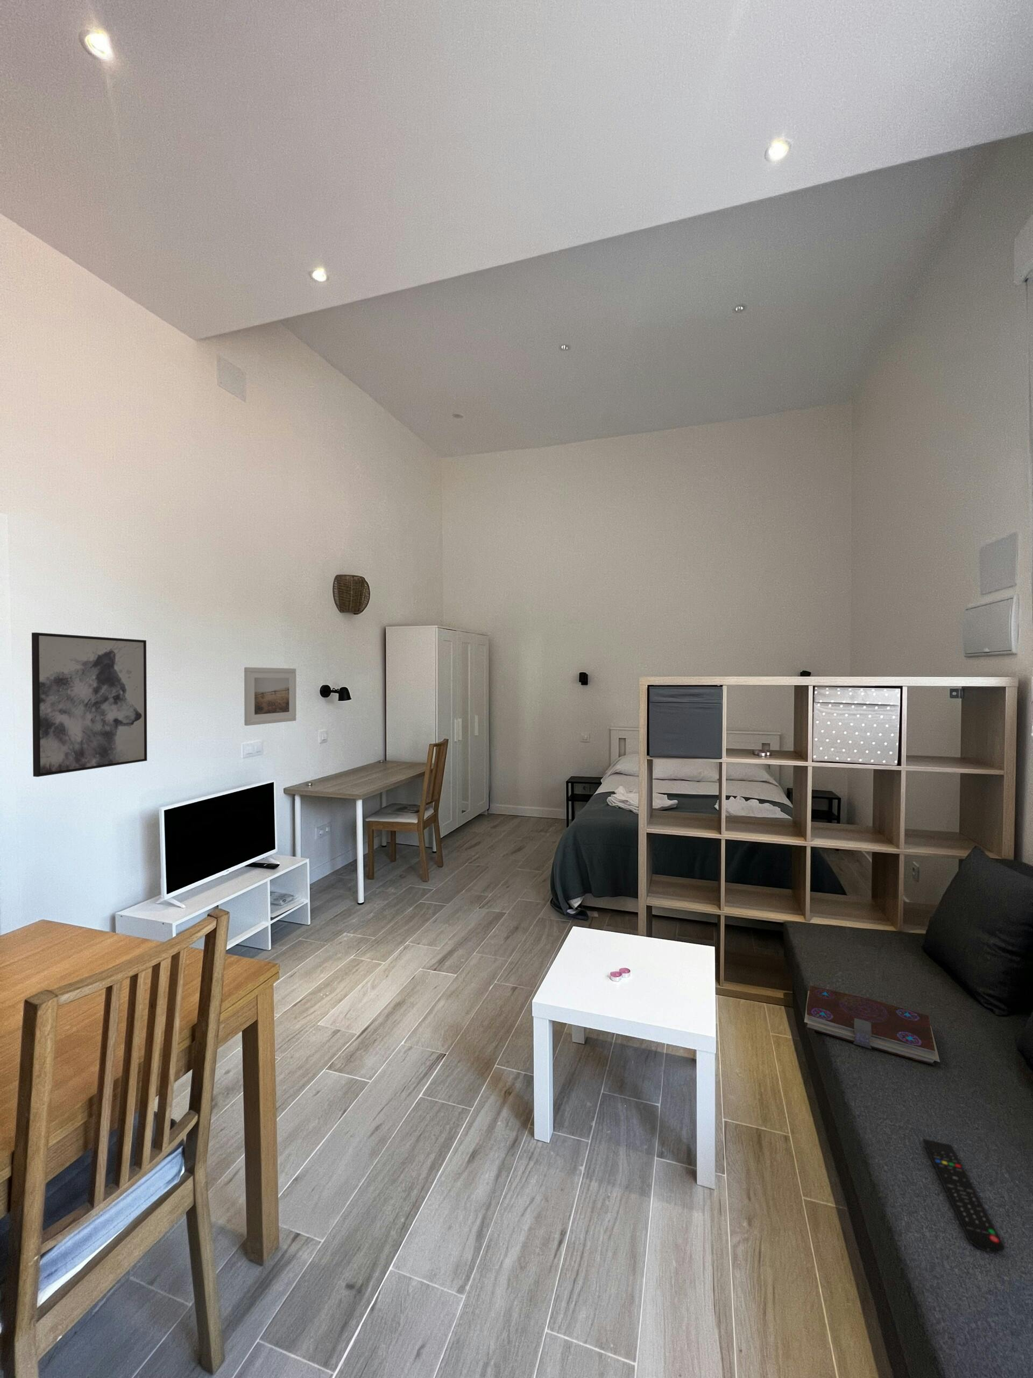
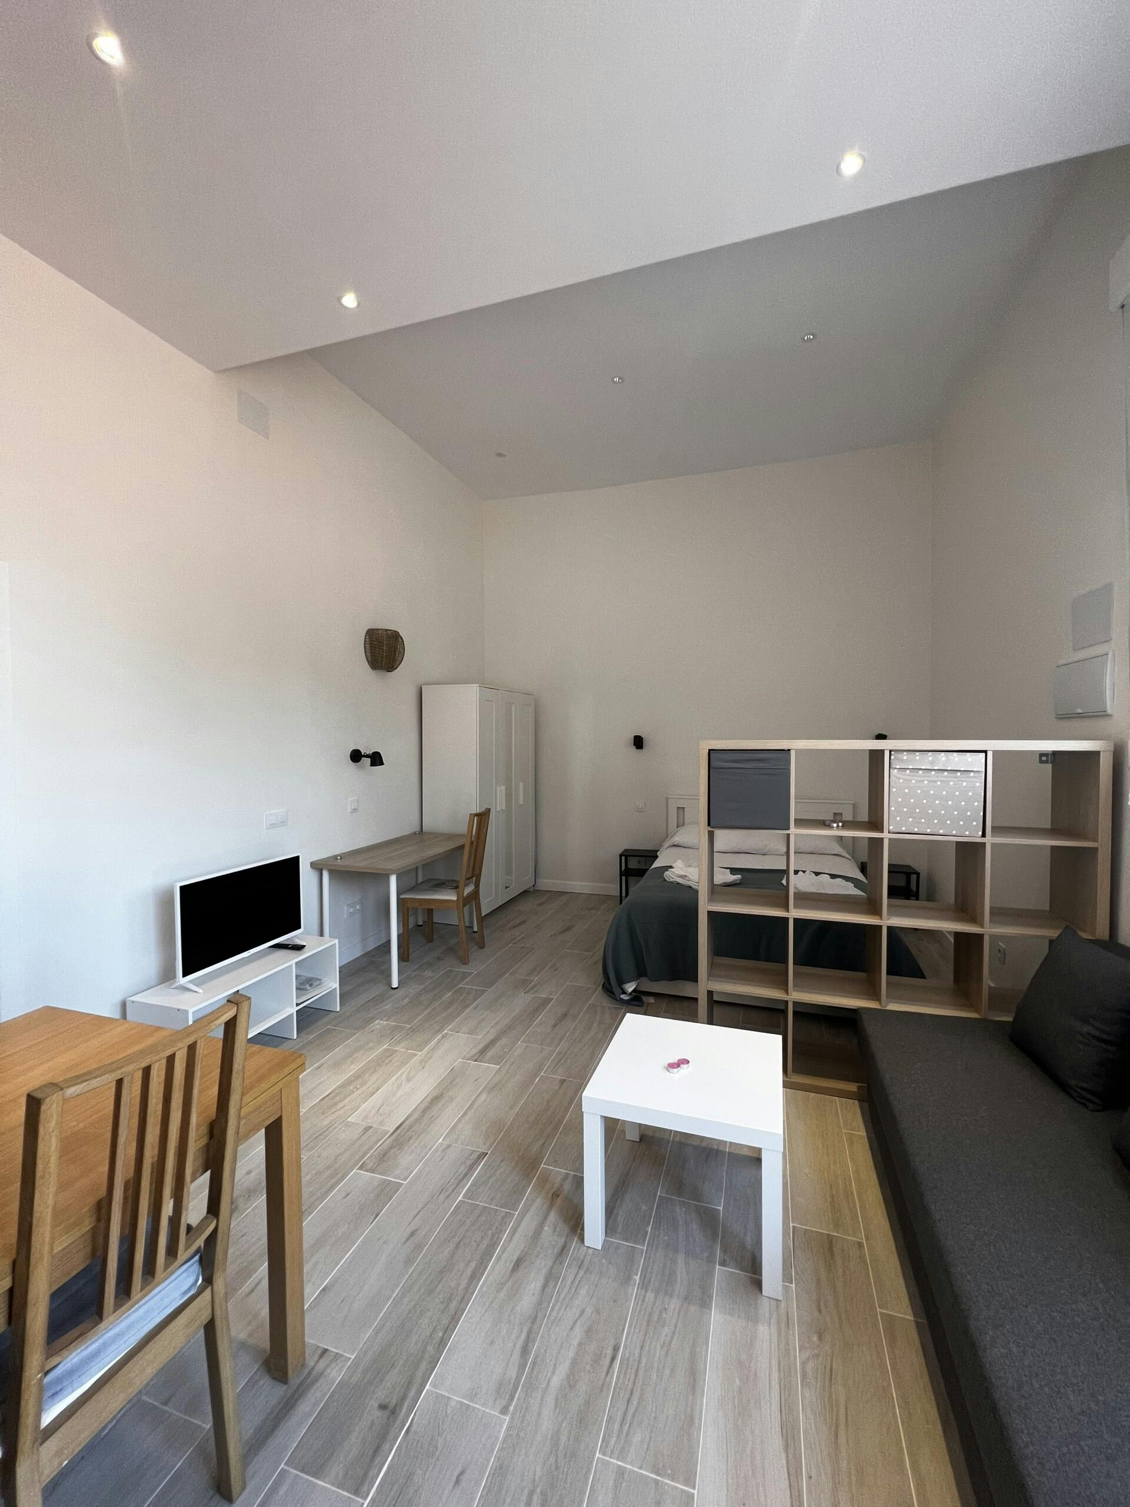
- book (867, 1021)
- remote control (960, 1191)
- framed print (271, 696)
- wall art (94, 702)
